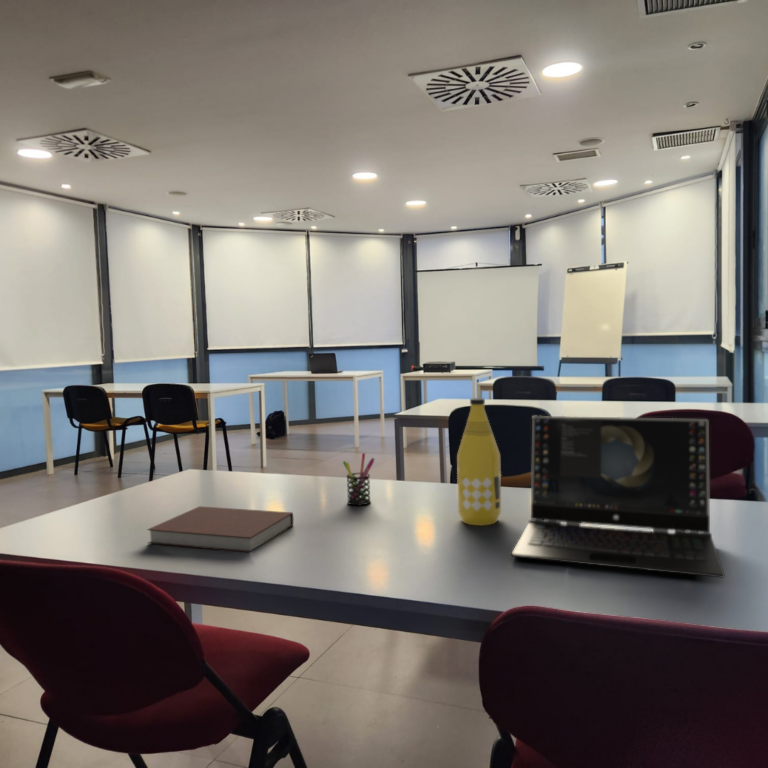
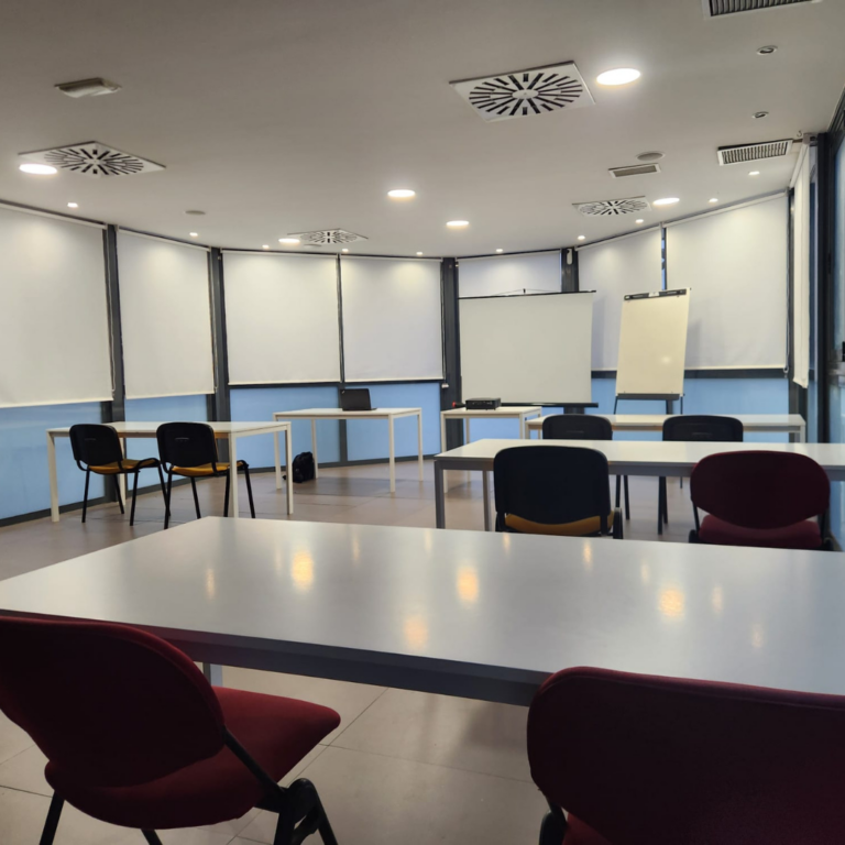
- pen holder (356, 478)
- notebook (223, 527)
- bottle (478, 460)
- laptop (614, 487)
